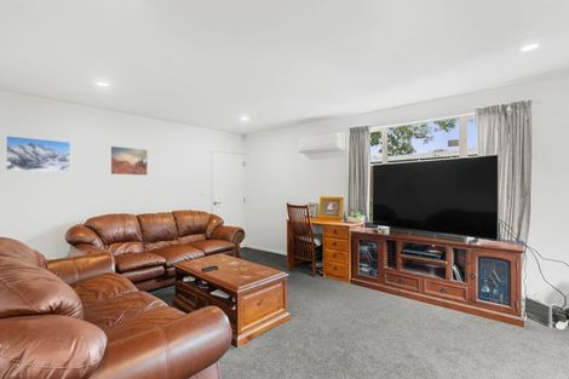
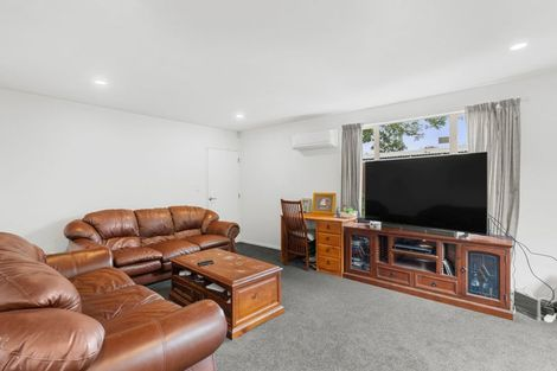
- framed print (40, 155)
- wall art (130, 161)
